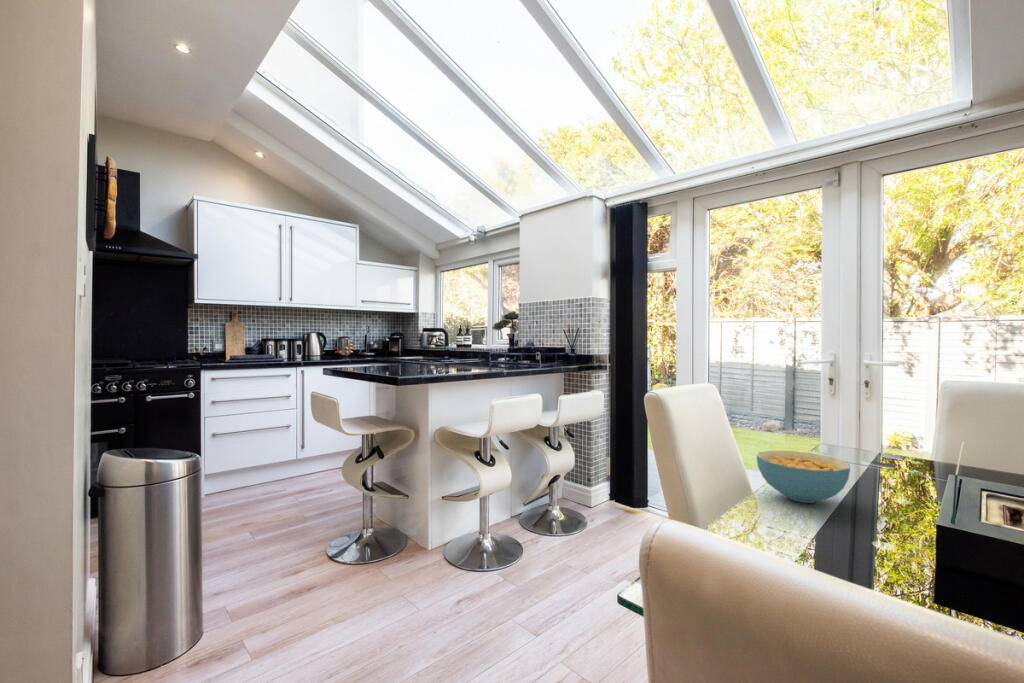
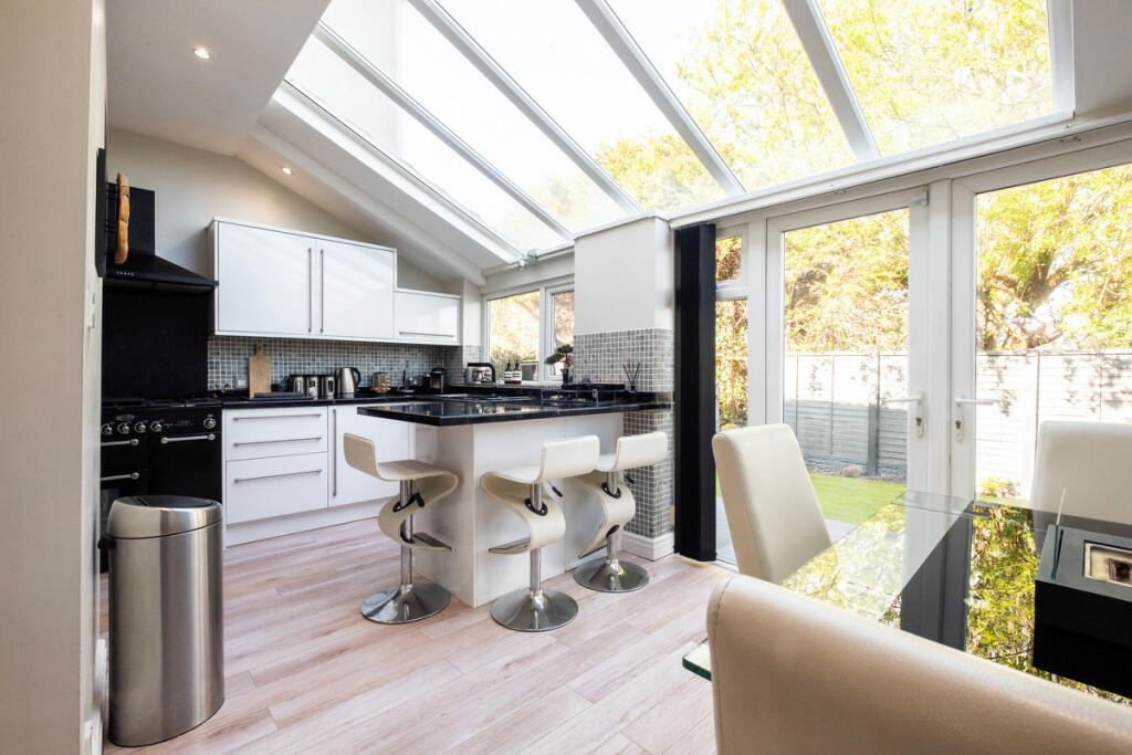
- cereal bowl (801, 479)
